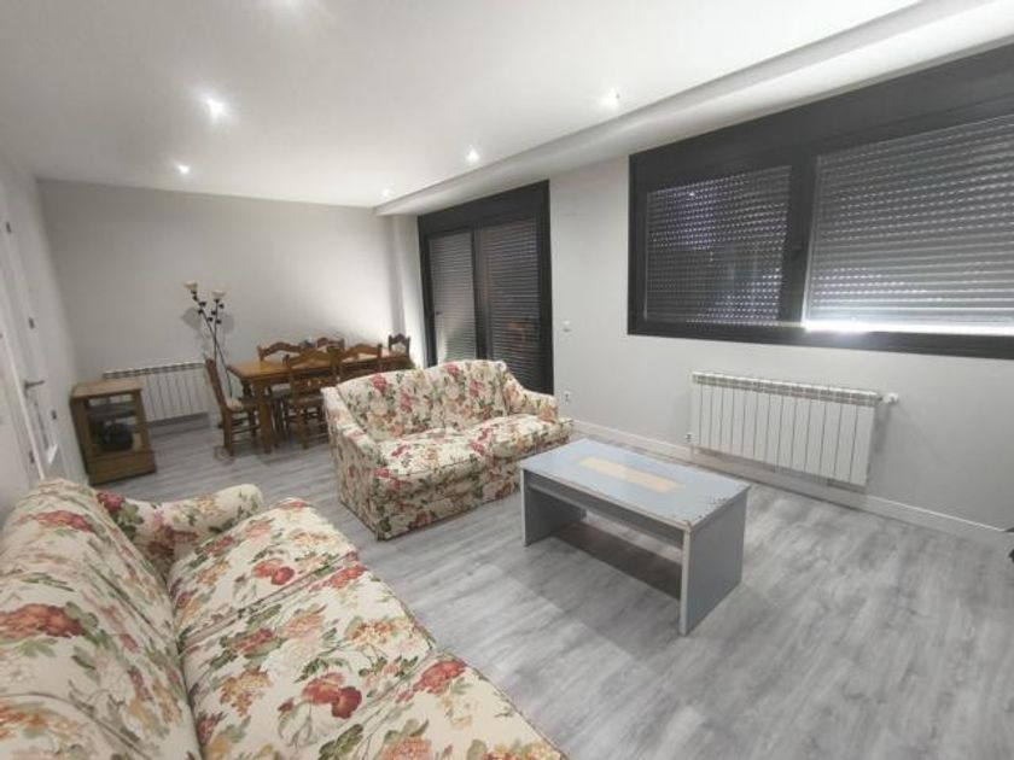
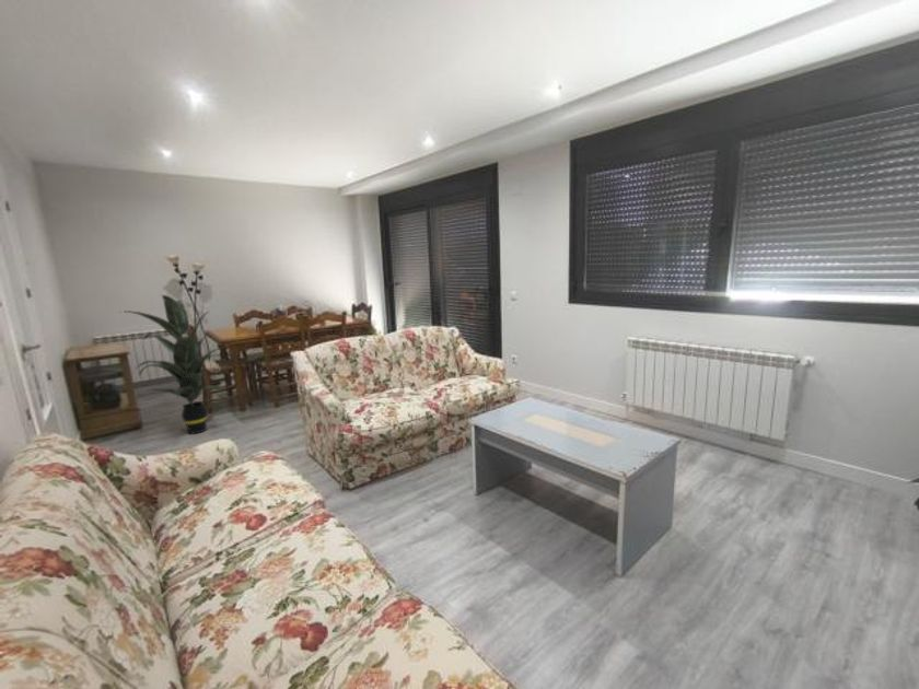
+ indoor plant (179, 365)
